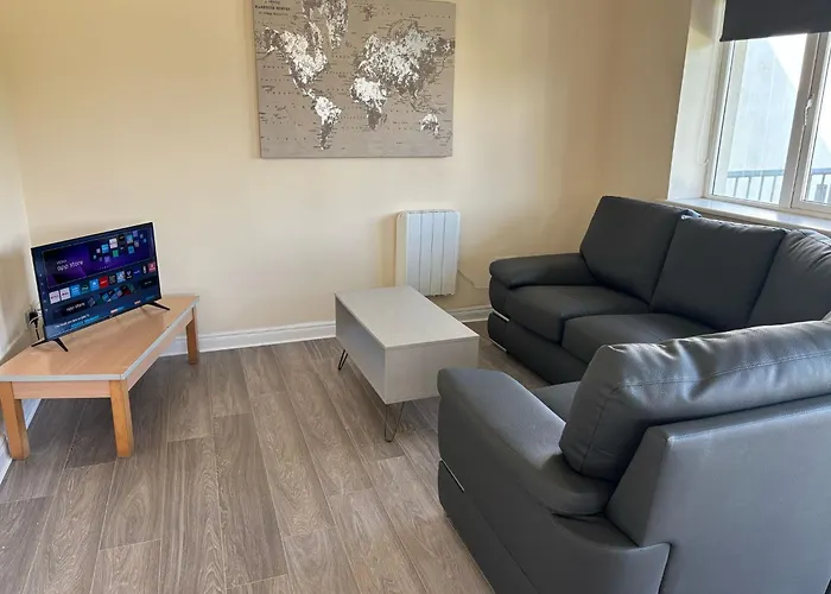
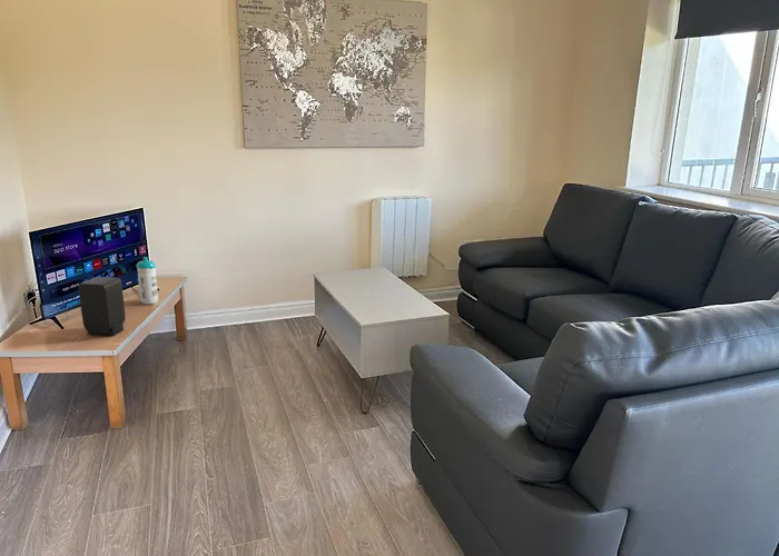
+ water bottle (147, 279)
+ speaker (102, 306)
